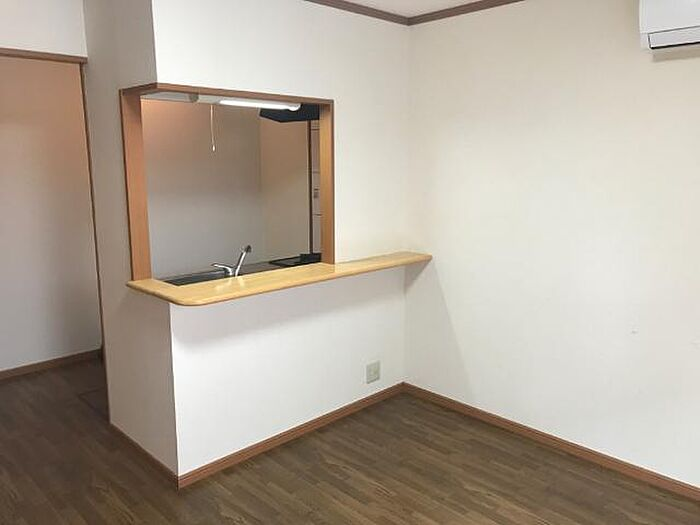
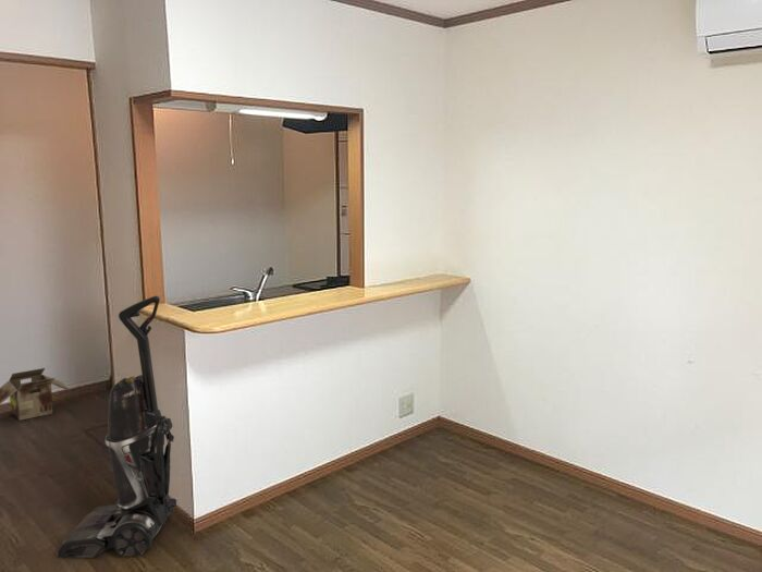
+ cardboard box (33, 393)
+ vacuum cleaner (111, 419)
